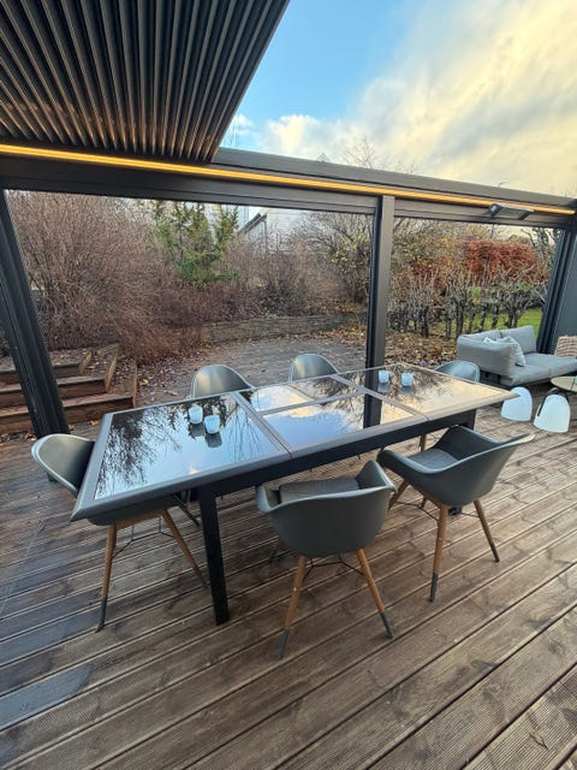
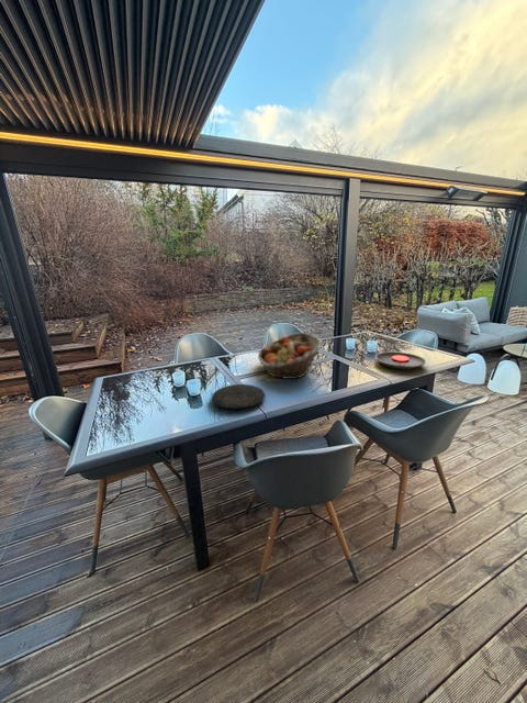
+ plate (399, 360)
+ plate (238, 397)
+ fruit basket (289, 354)
